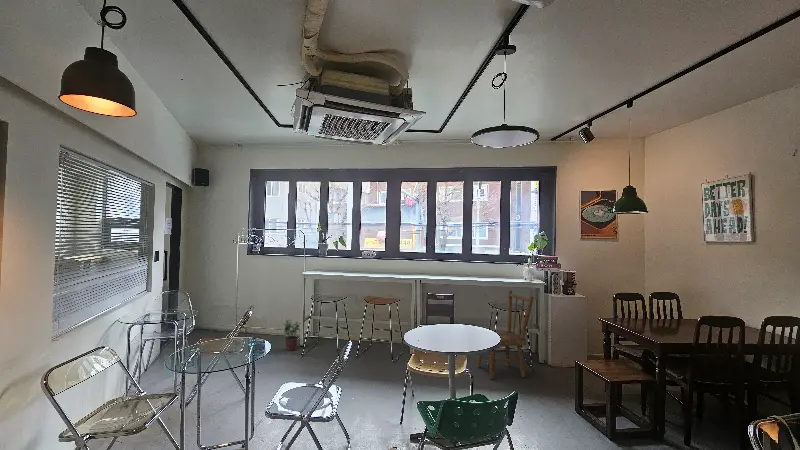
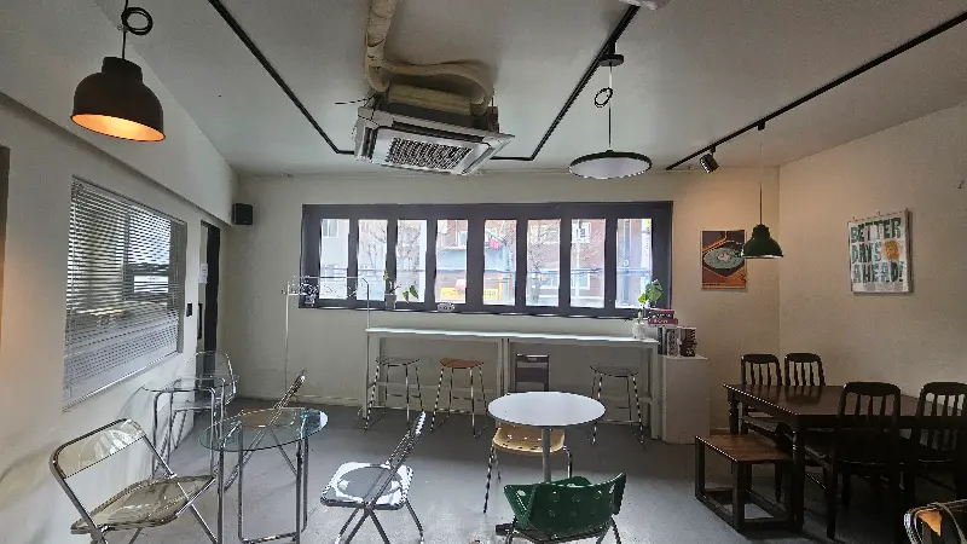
- dining chair (502, 332)
- potted plant (292, 334)
